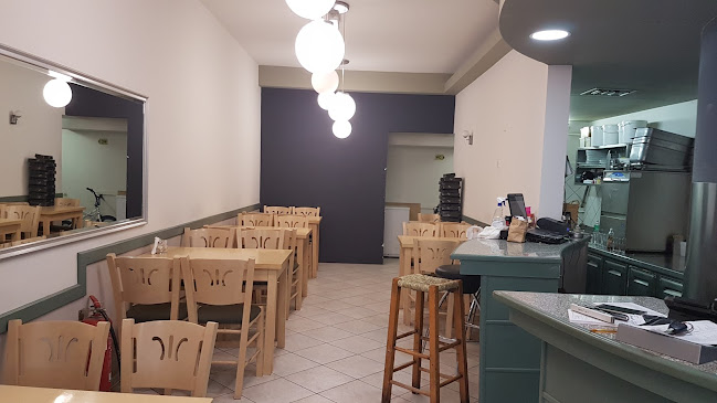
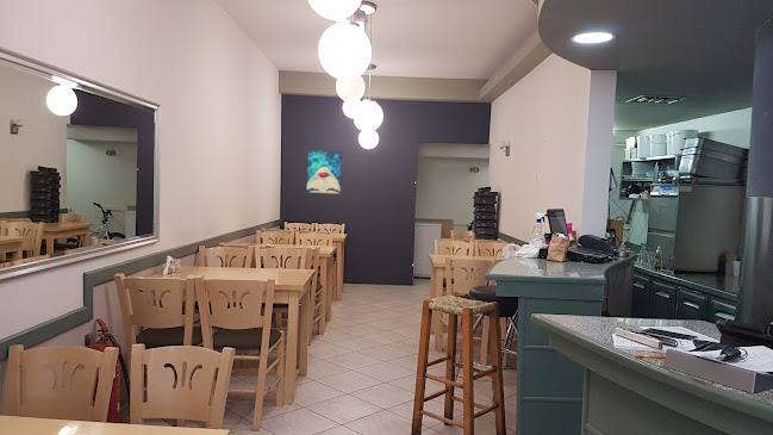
+ wall art (324, 172)
